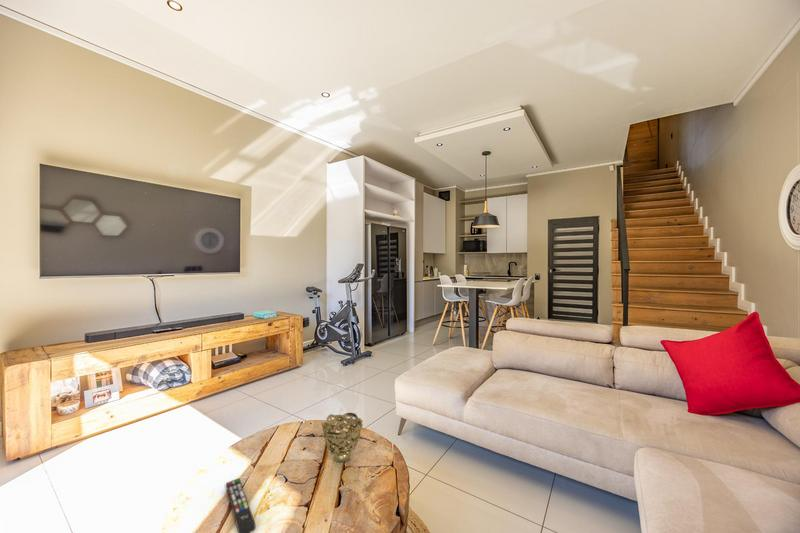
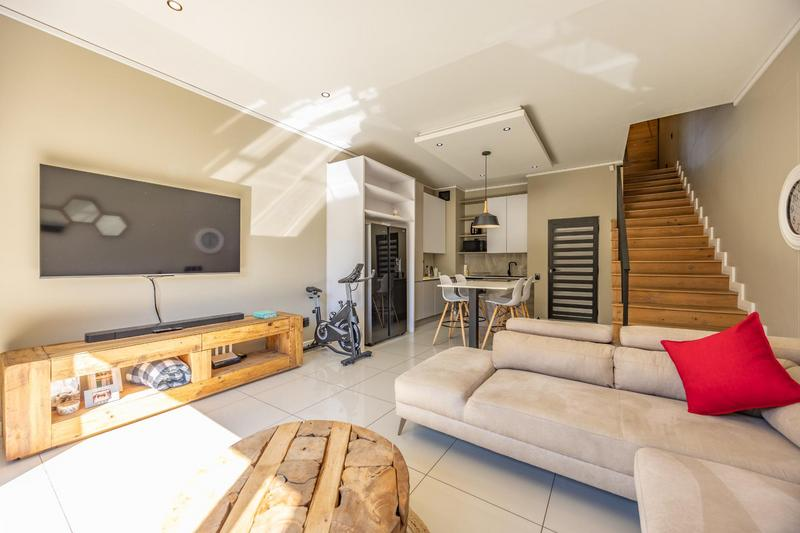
- remote control (239, 504)
- decorative bowl (342, 439)
